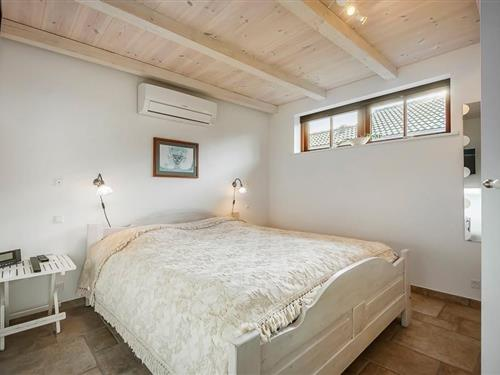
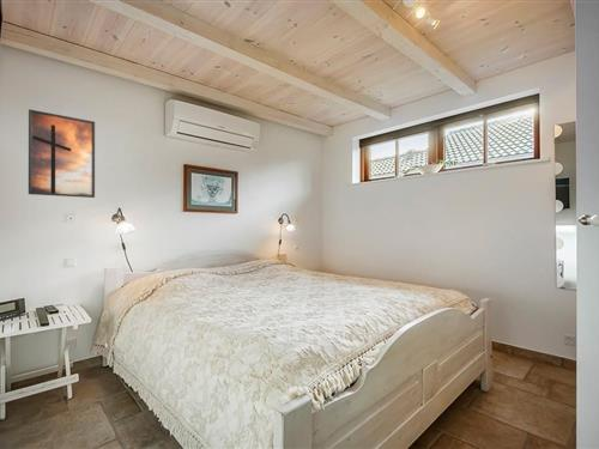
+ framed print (63, 156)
